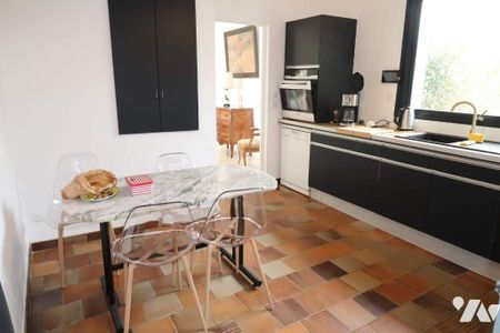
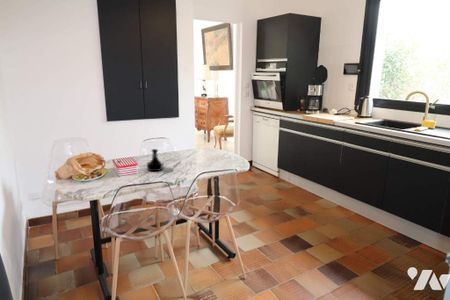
+ tequila bottle (155, 159)
